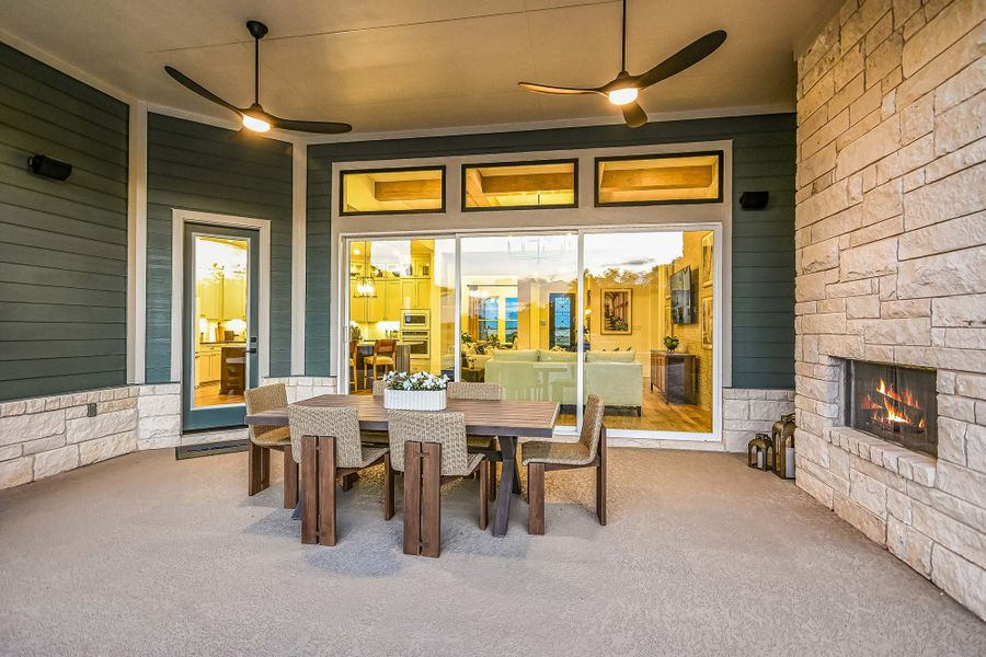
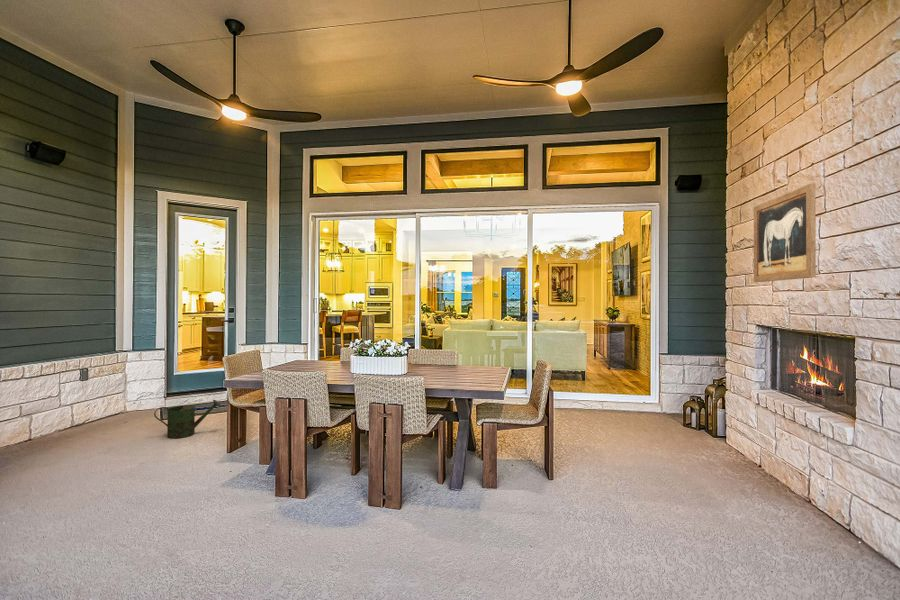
+ watering can (188, 417)
+ wall art (781, 238)
